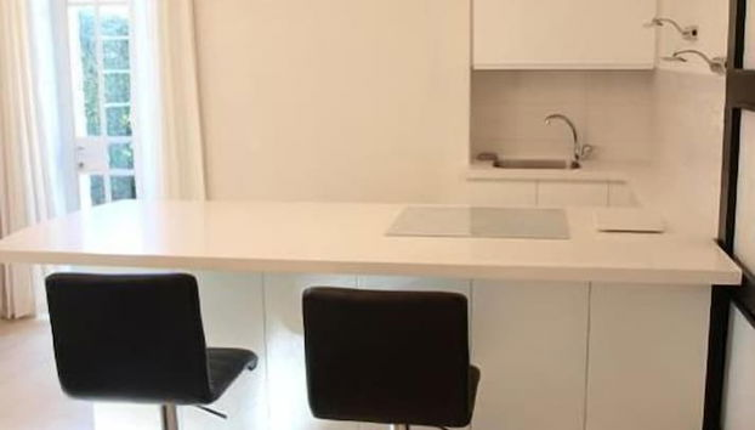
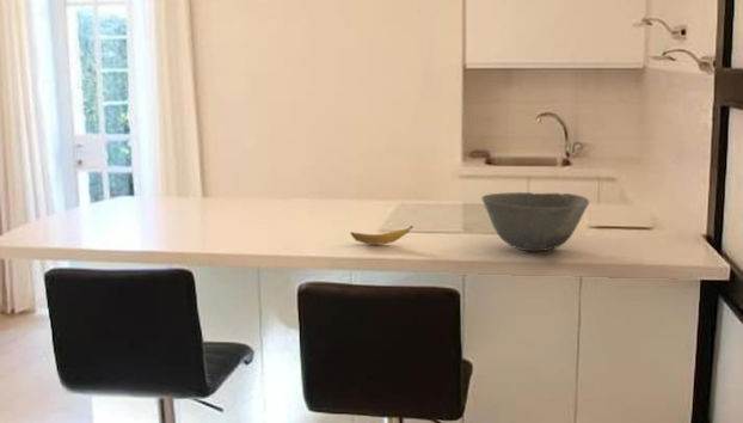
+ bowl (534, 222)
+ banana (381, 234)
